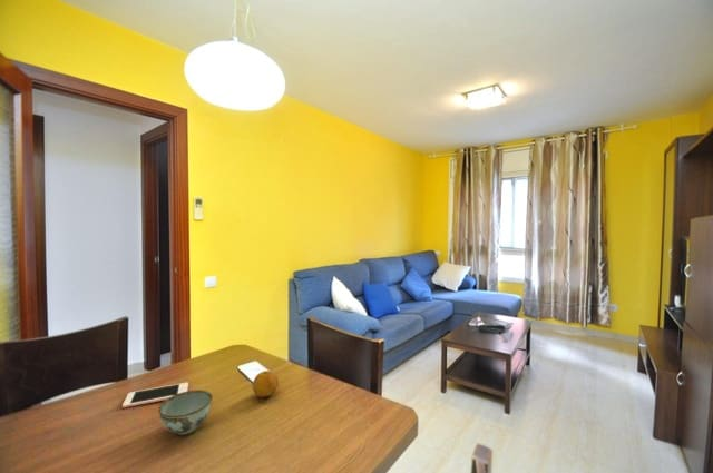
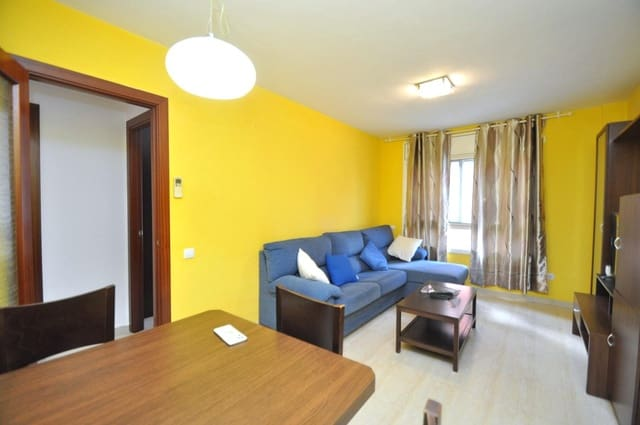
- bowl (186, 415)
- cell phone (157, 394)
- fruit (265, 384)
